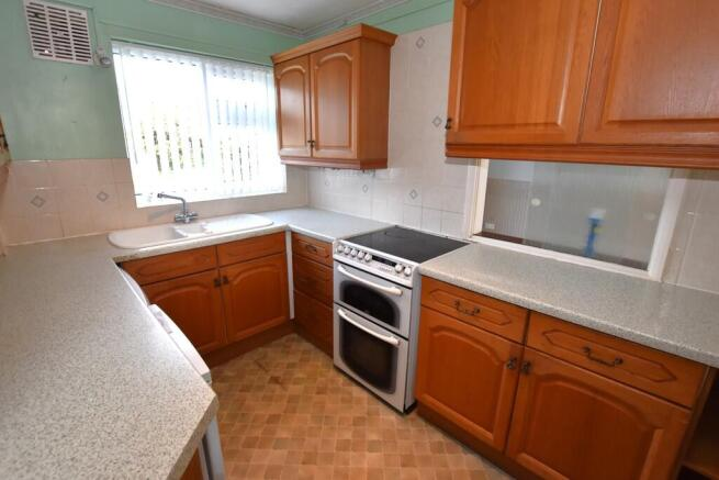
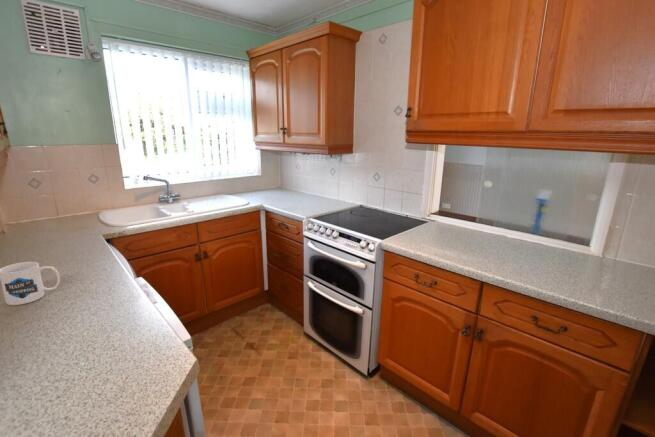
+ mug (29, 281)
